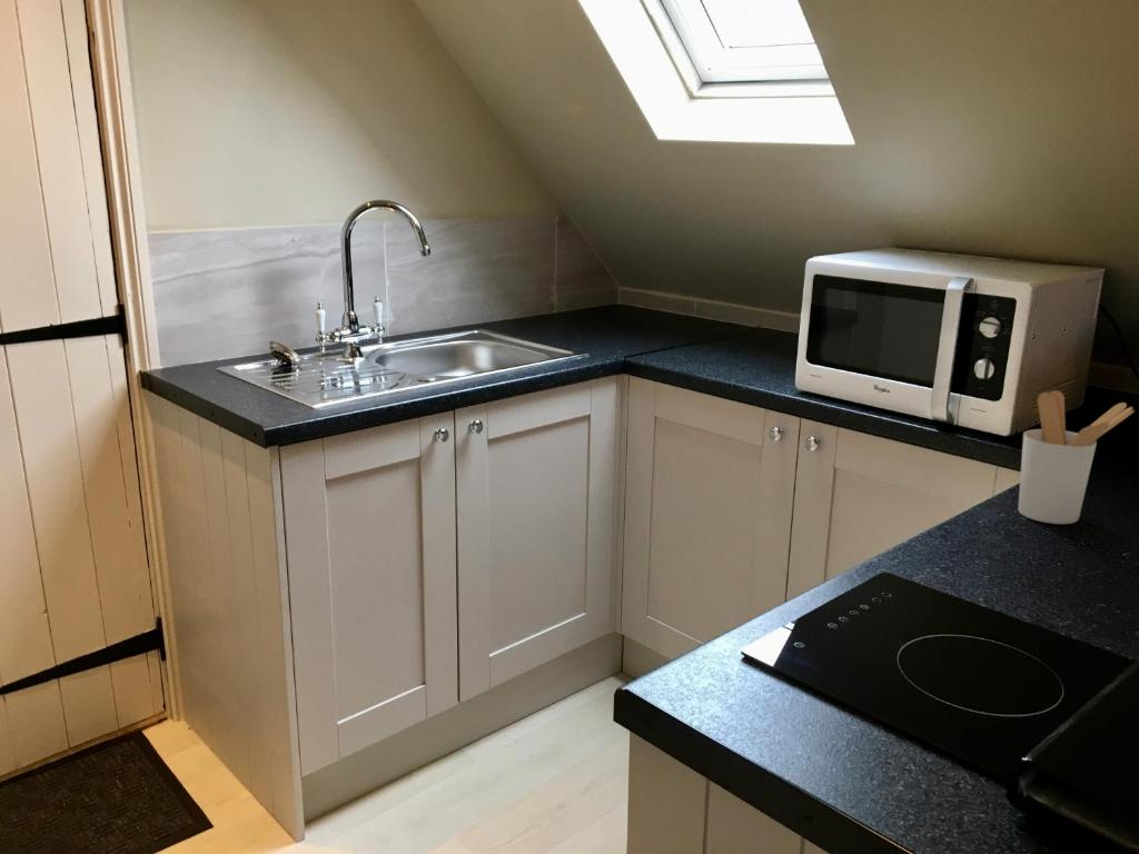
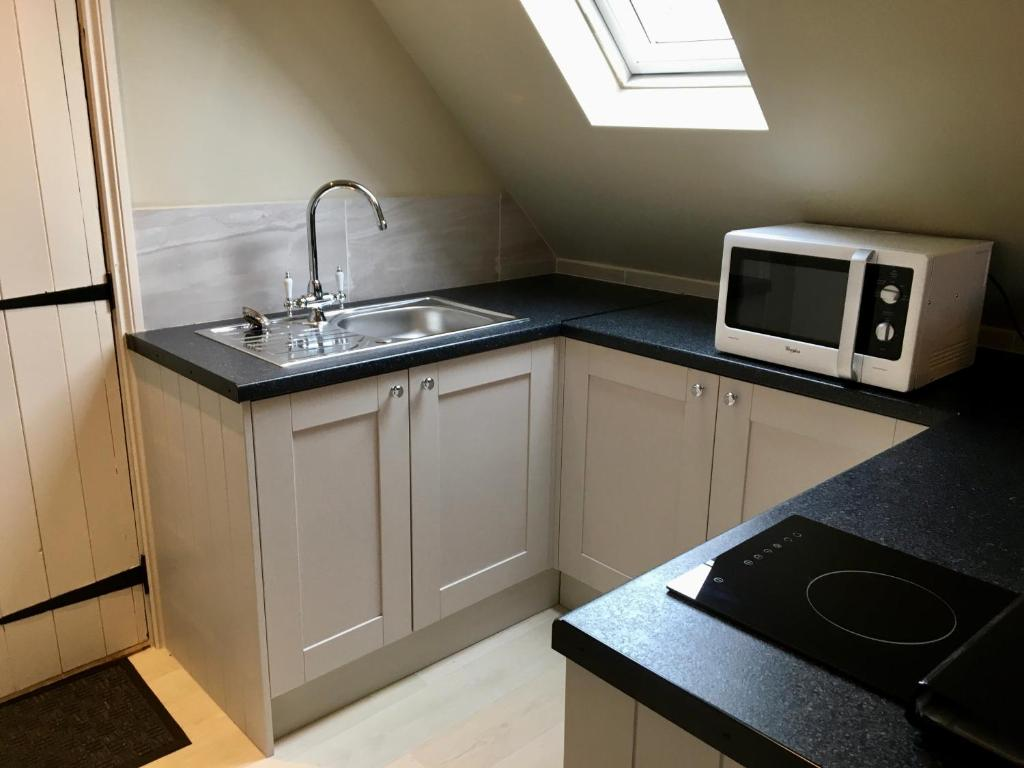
- utensil holder (1073, 457)
